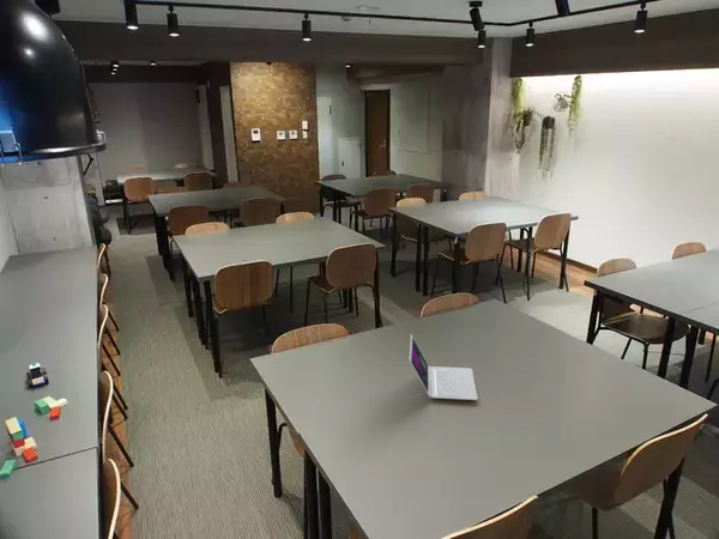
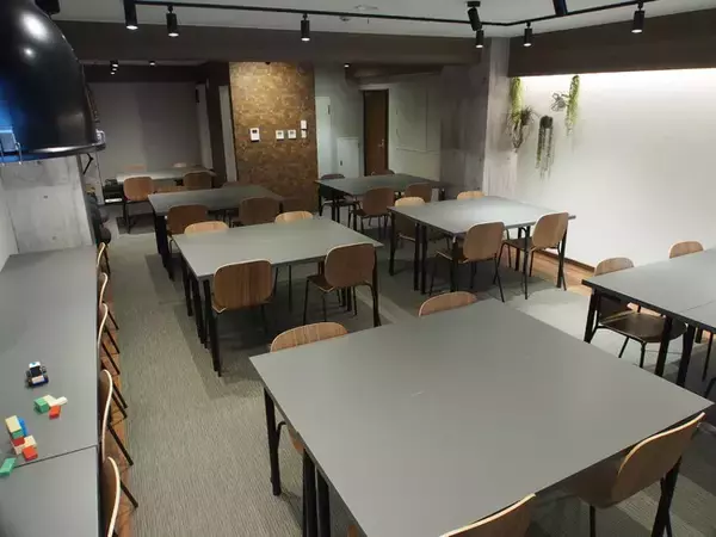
- laptop (442, 367)
